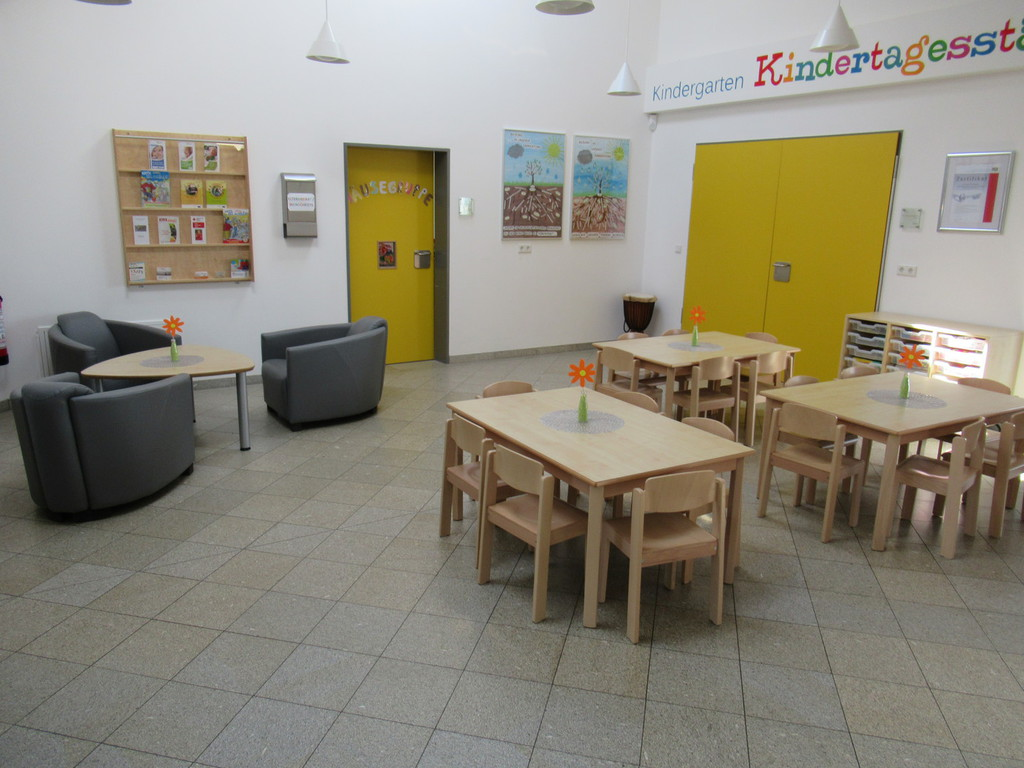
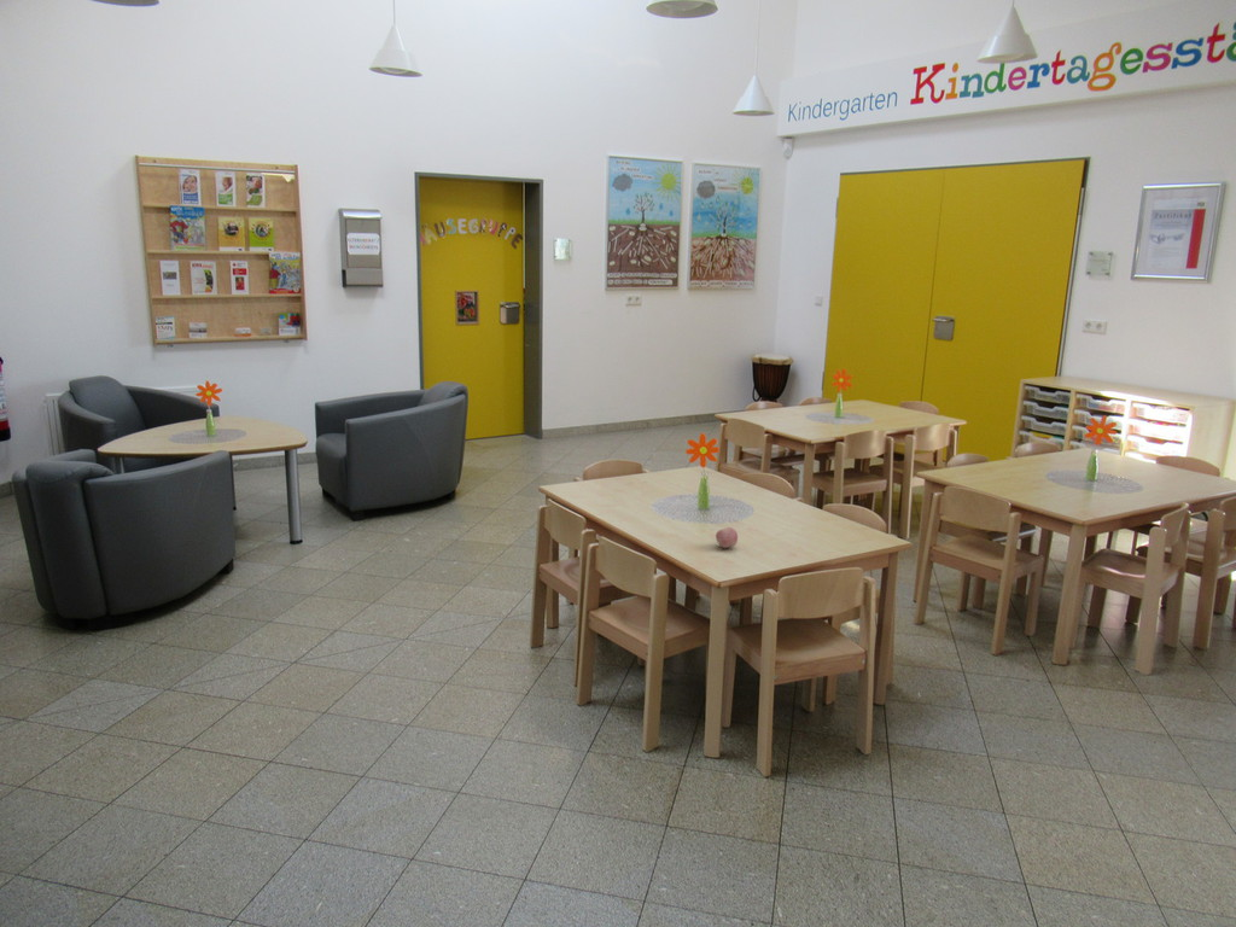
+ apple (725, 537)
